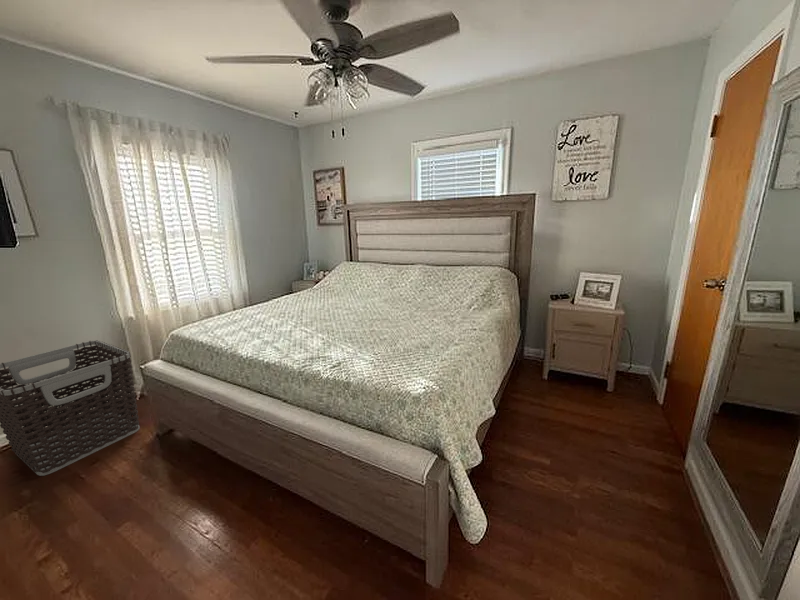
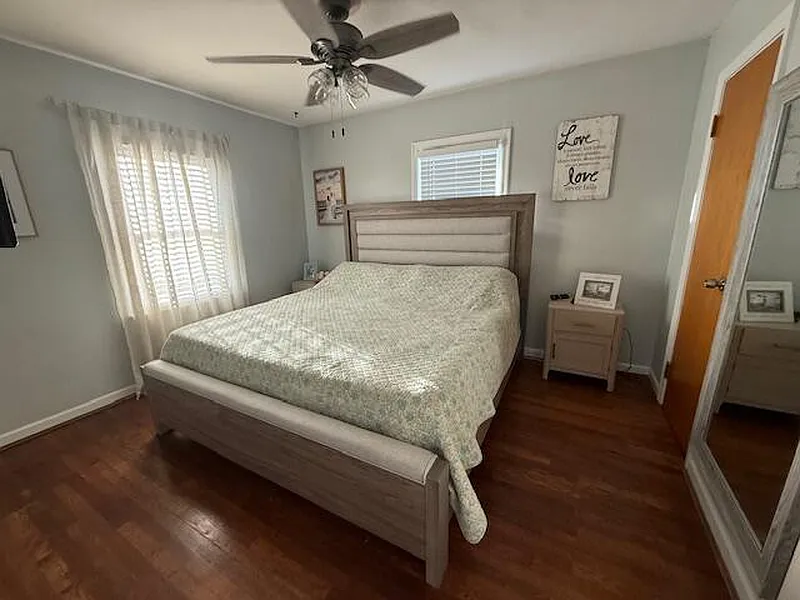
- clothes hamper (69, 401)
